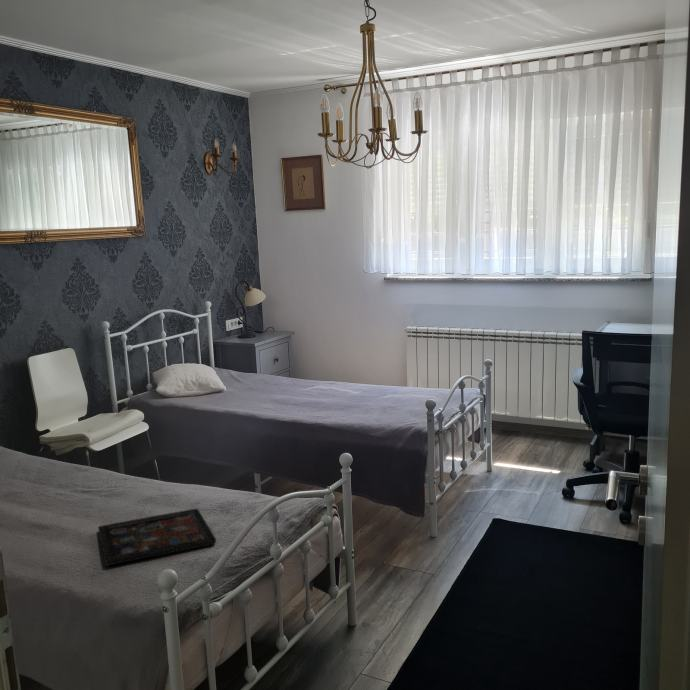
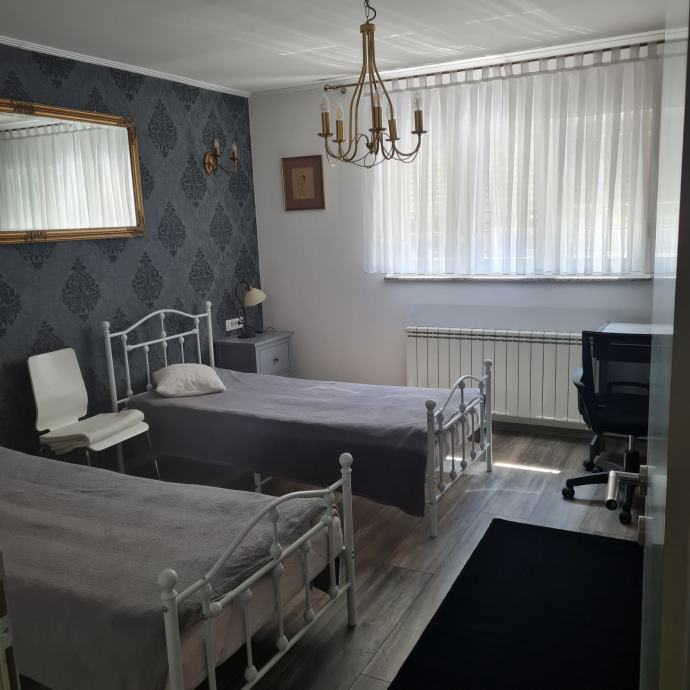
- decorative tray (155, 534)
